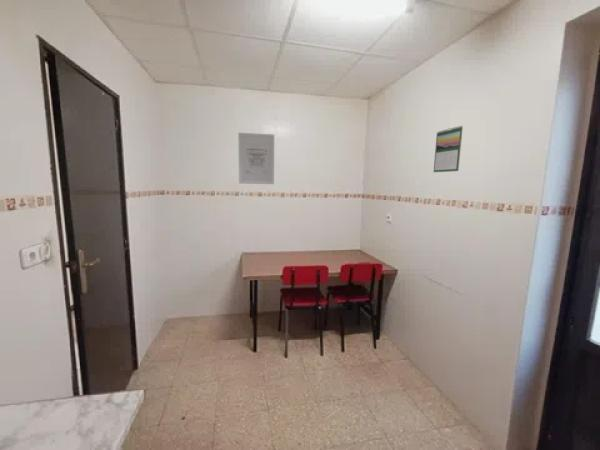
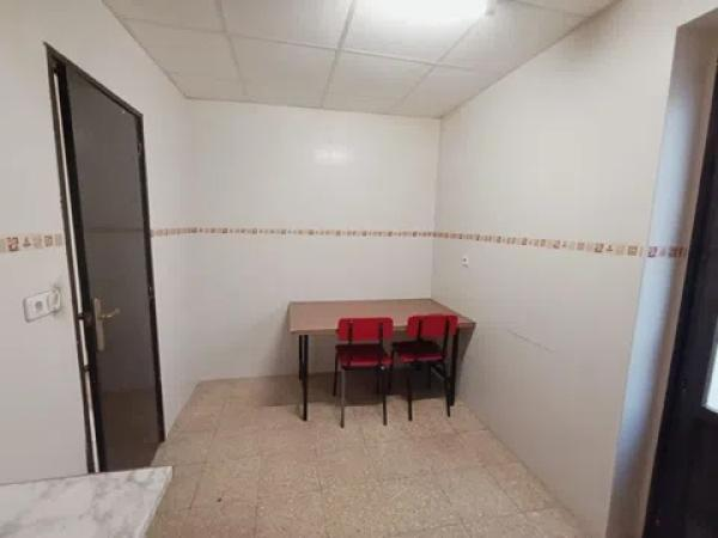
- wall art (256, 159)
- calendar (447, 150)
